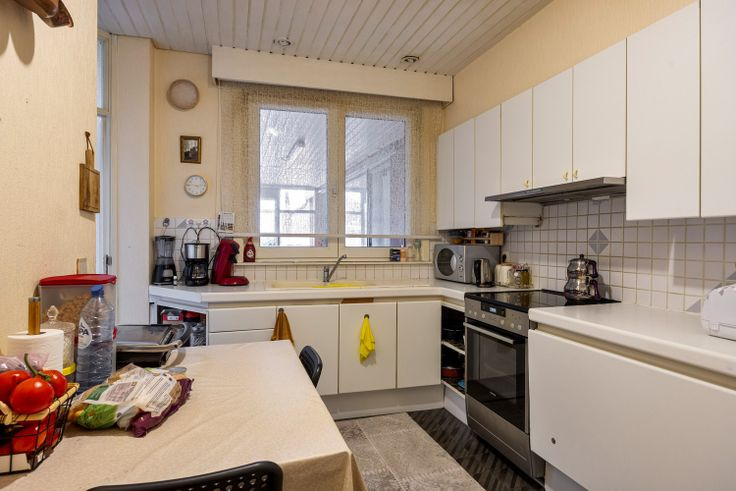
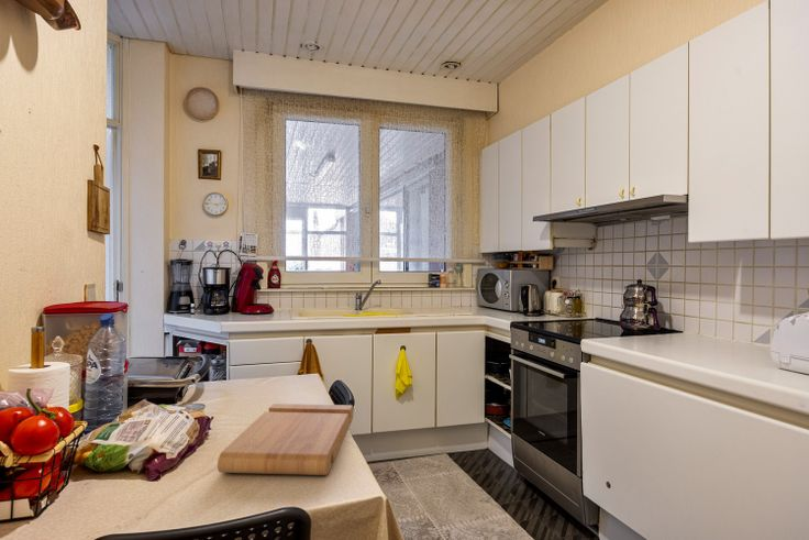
+ cutting board (296, 433)
